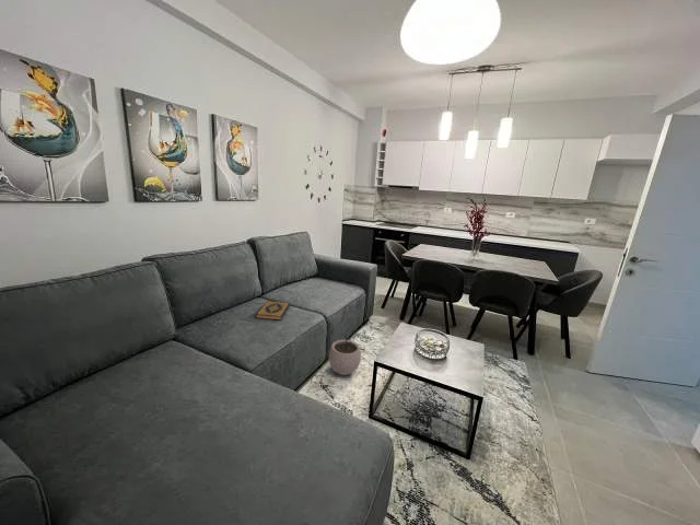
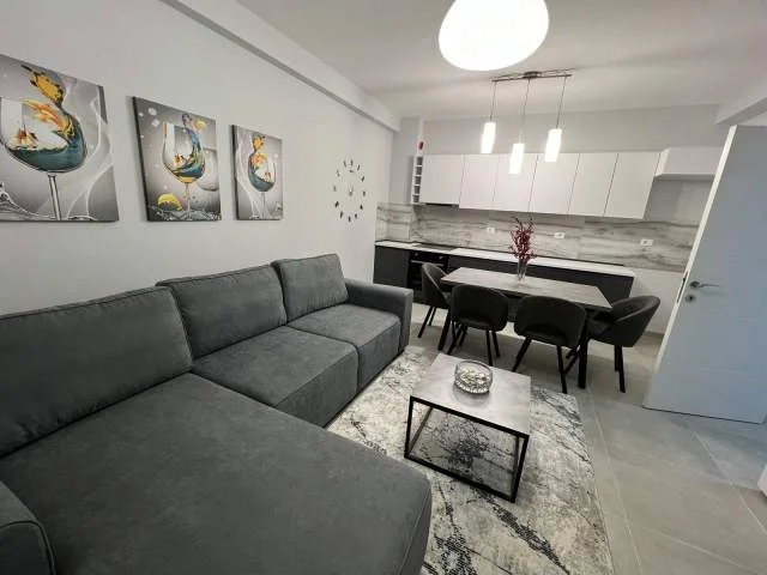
- hardback book (273, 310)
- plant pot (345, 353)
